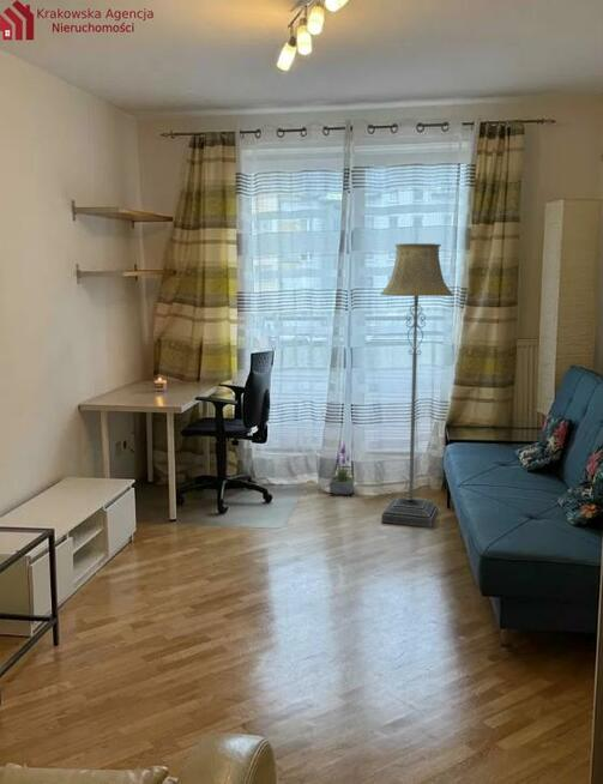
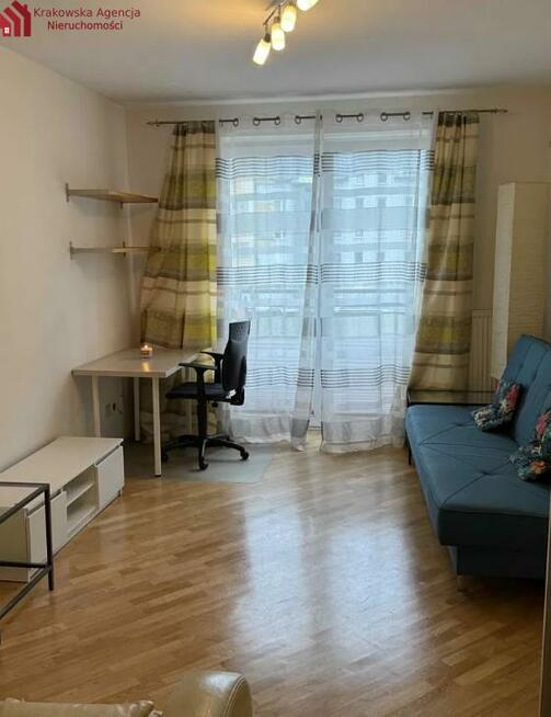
- floor lamp (414, 384)
- potted plant (342, 466)
